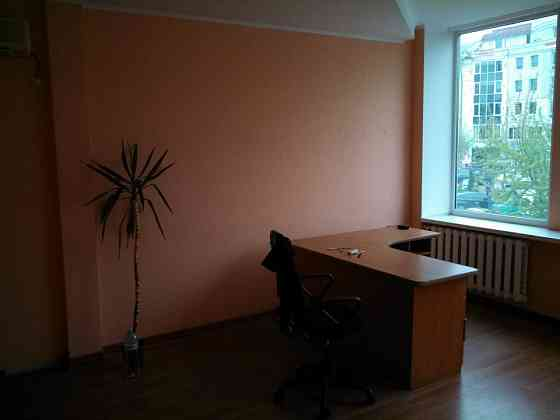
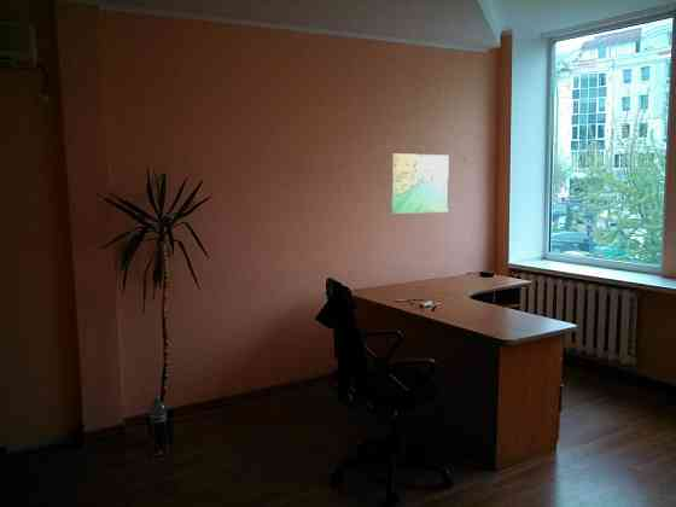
+ map (421, 183)
